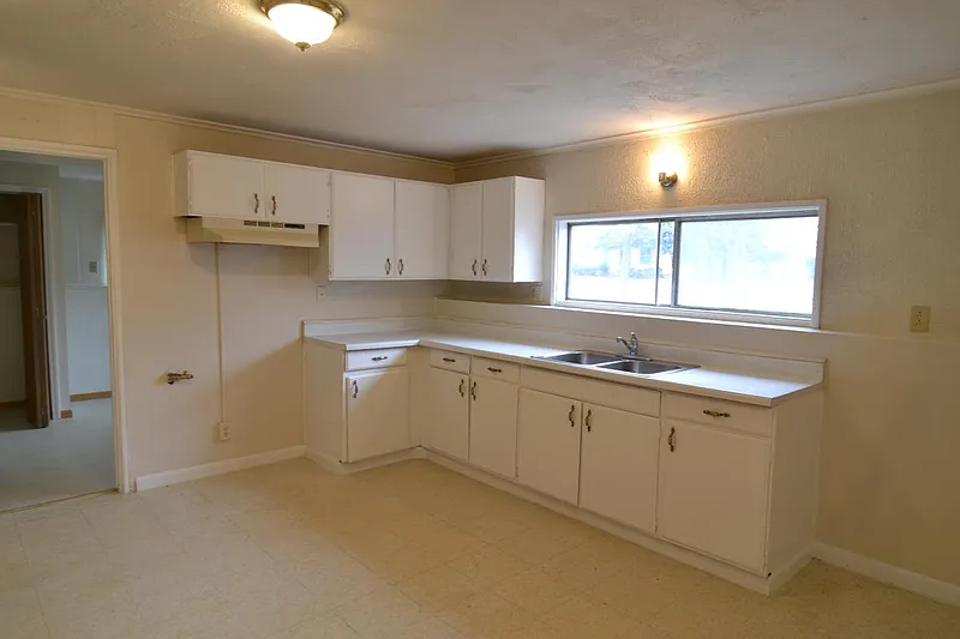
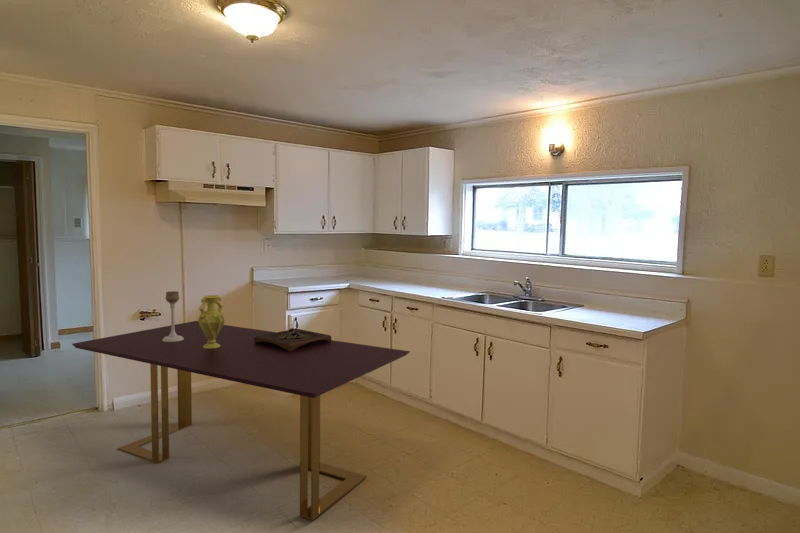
+ dining table (244, 383)
+ candle holder (172, 315)
+ wooden tray (293, 334)
+ vase (211, 320)
